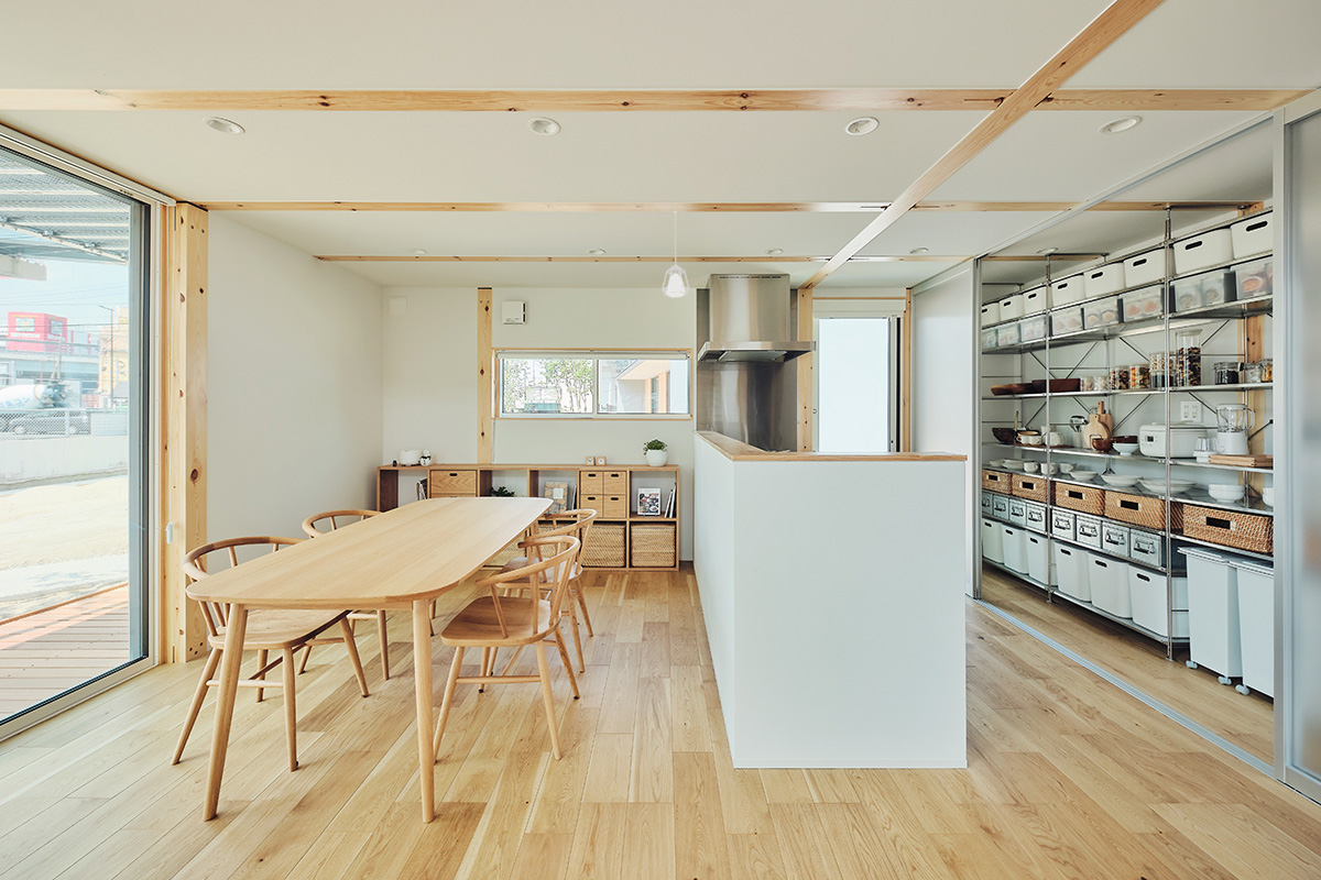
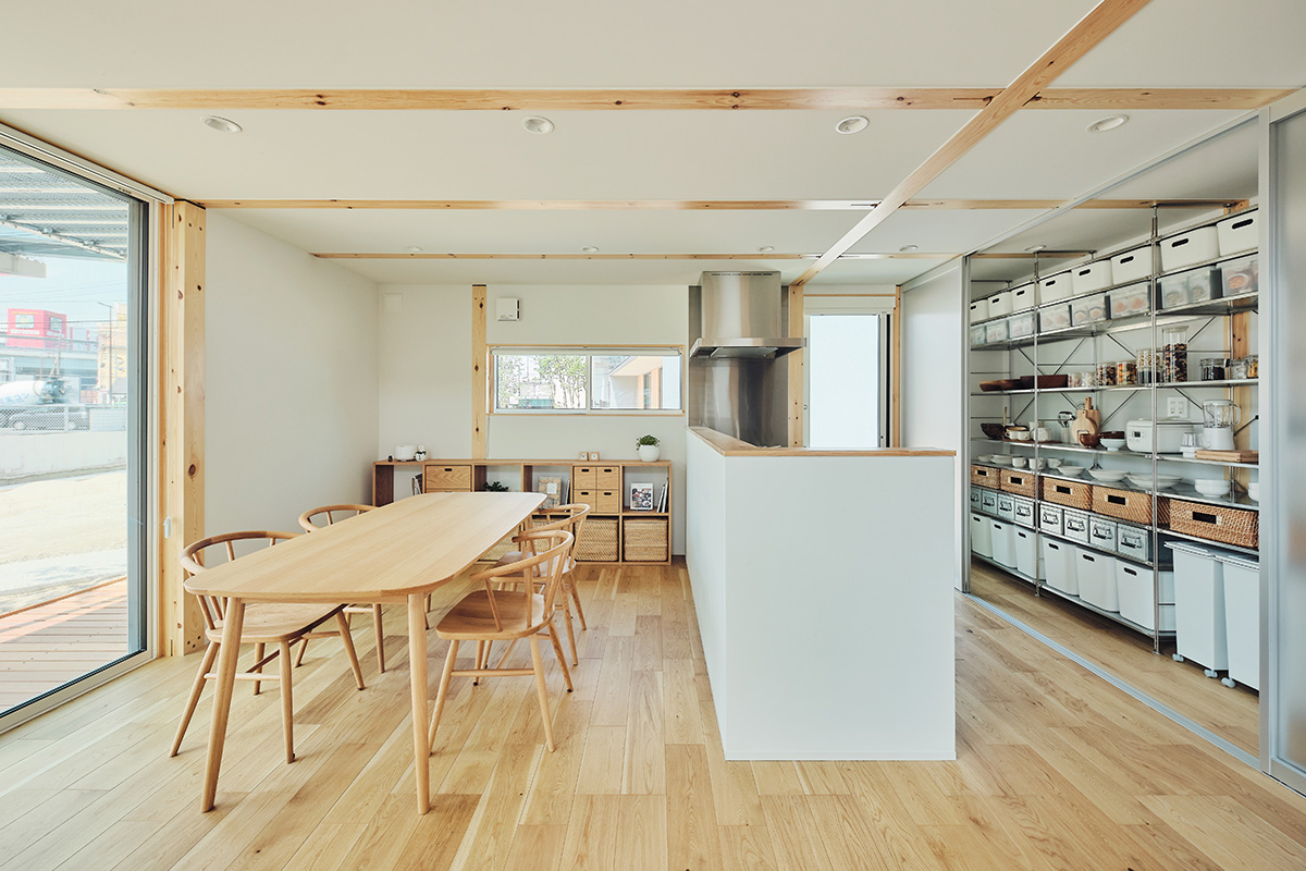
- pendant lamp (675, 253)
